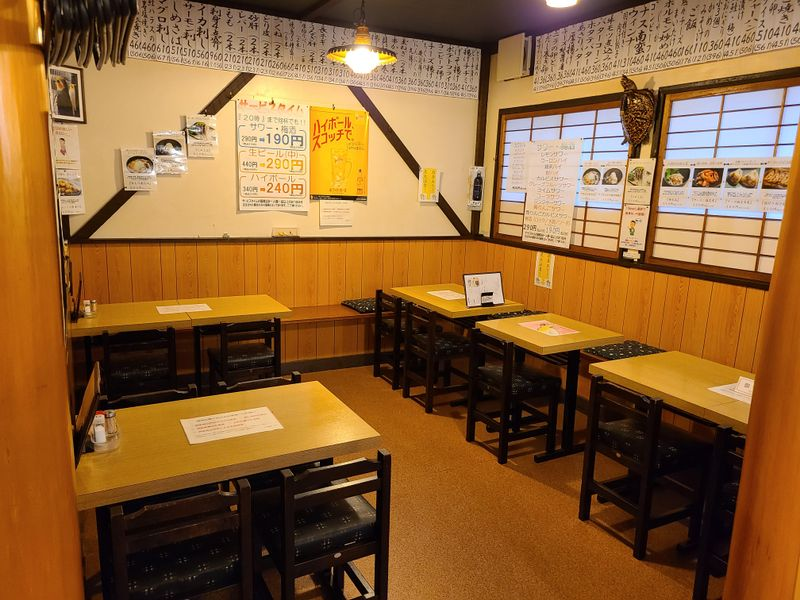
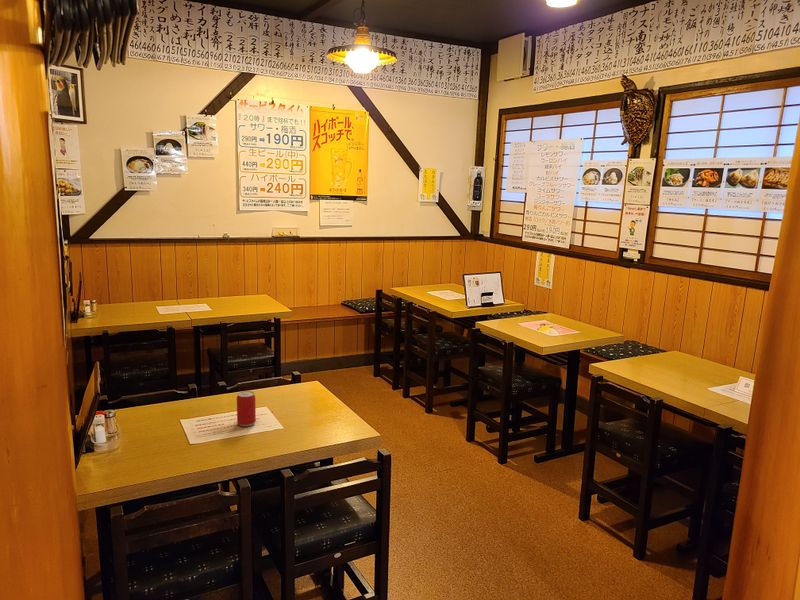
+ beer can (246, 408)
